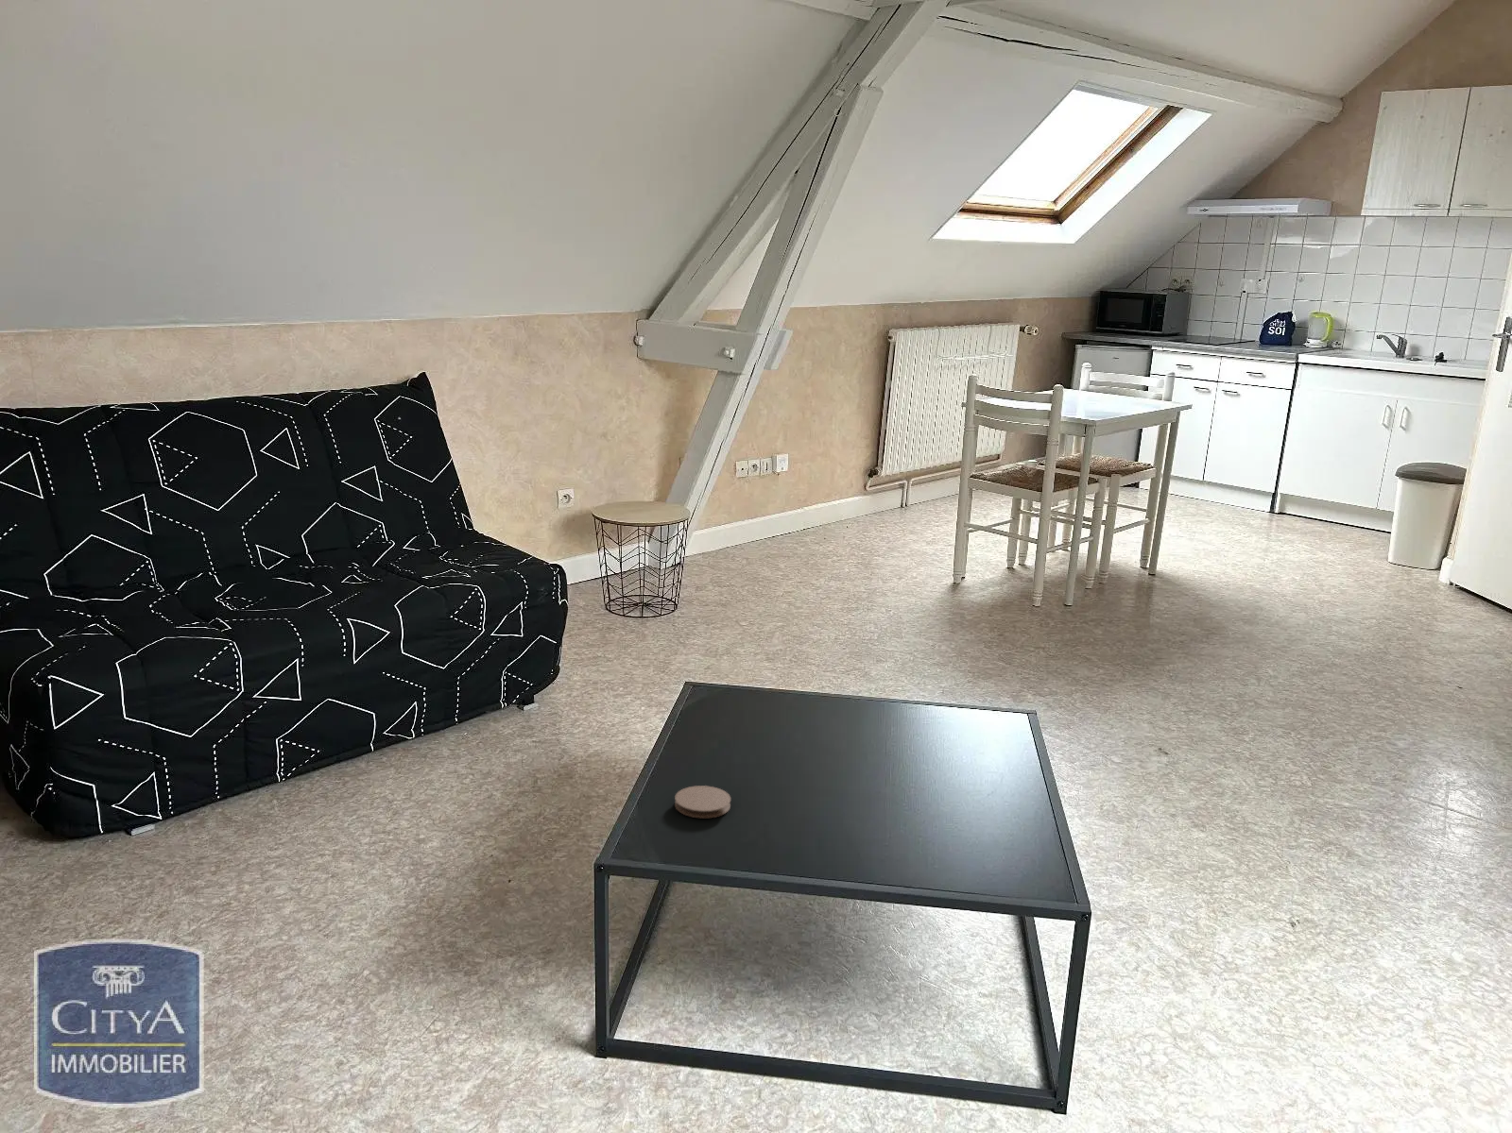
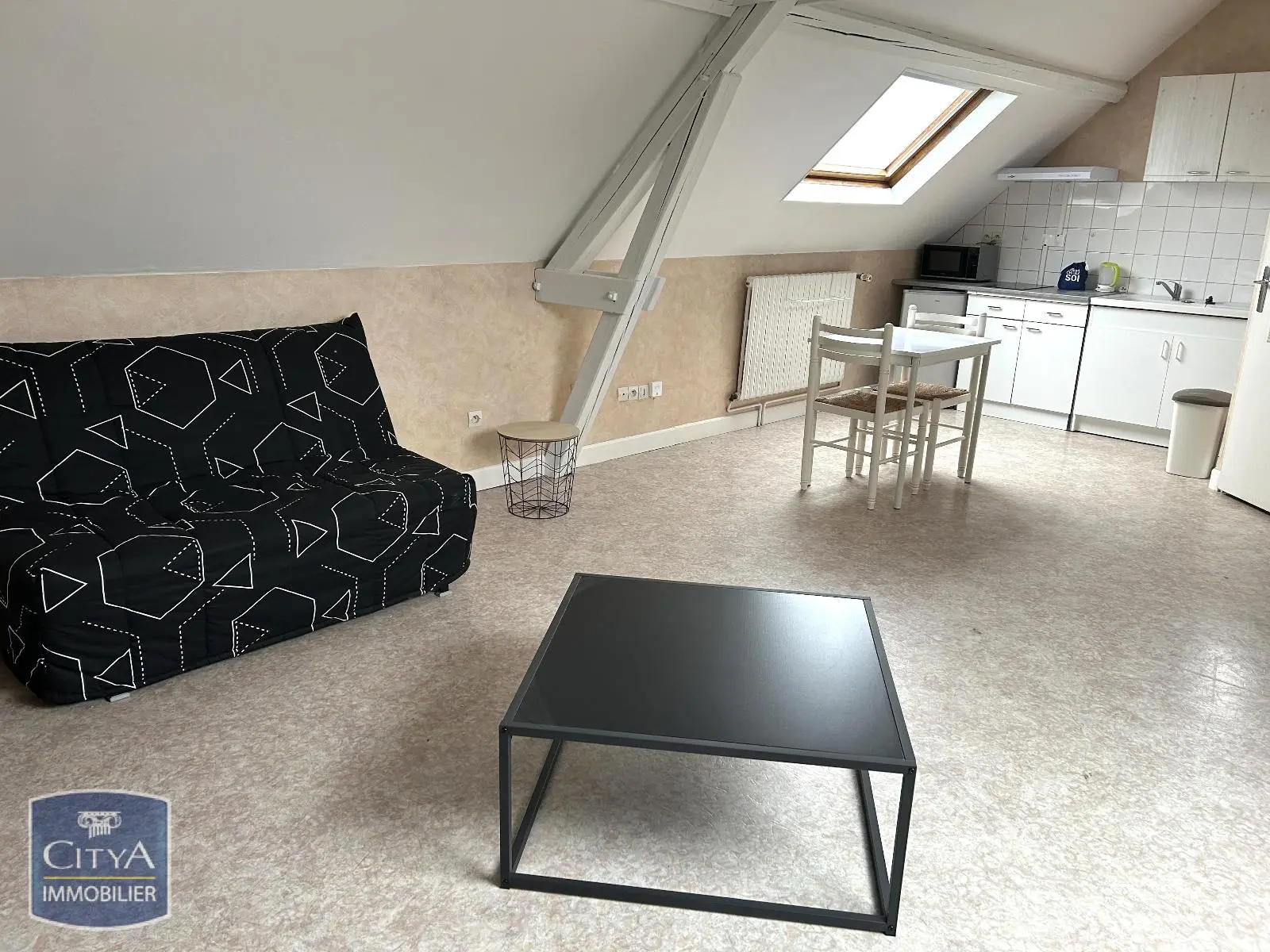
- coaster (702, 801)
